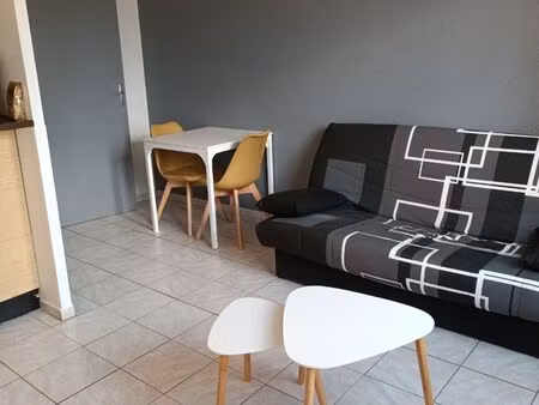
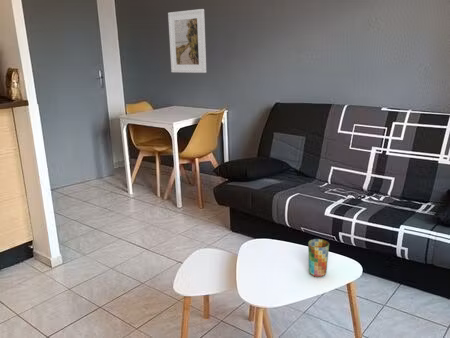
+ cup (318, 258)
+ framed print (186, 42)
